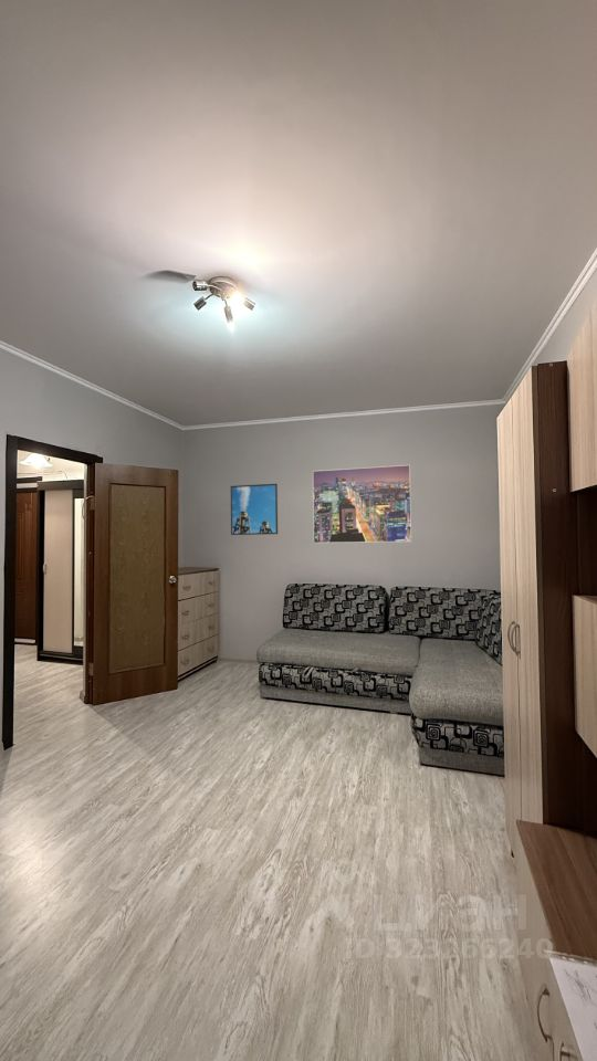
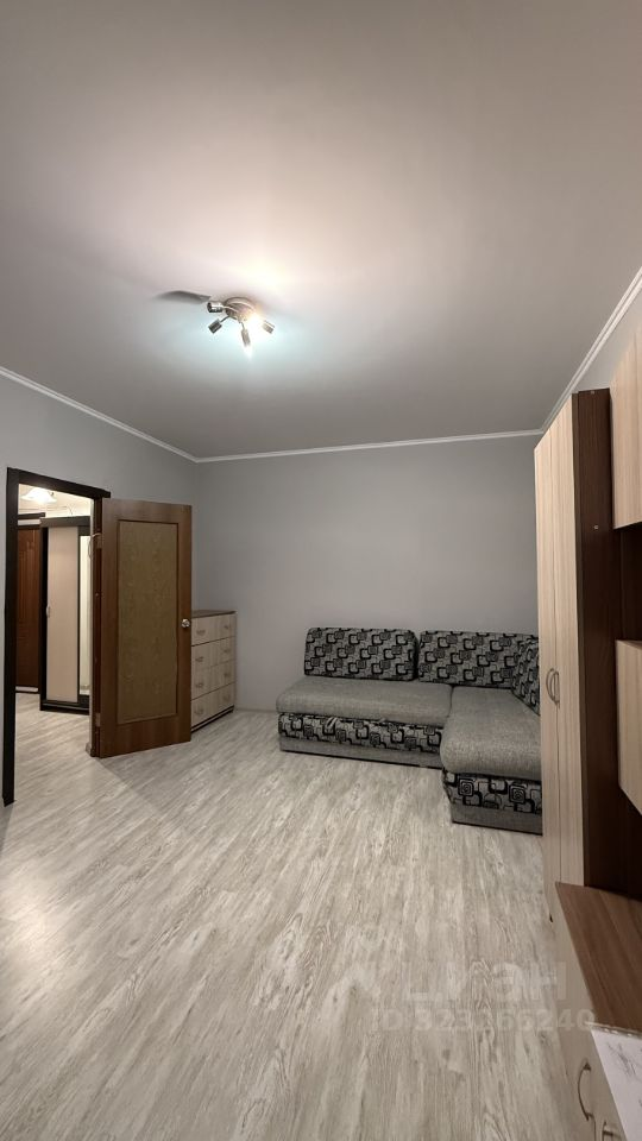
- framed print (360, 505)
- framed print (253, 510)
